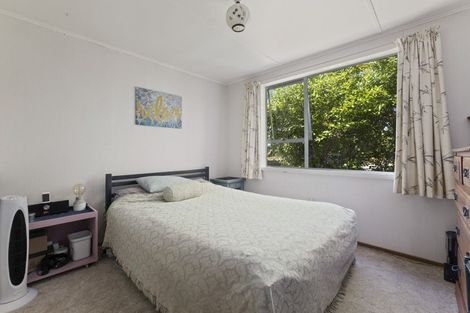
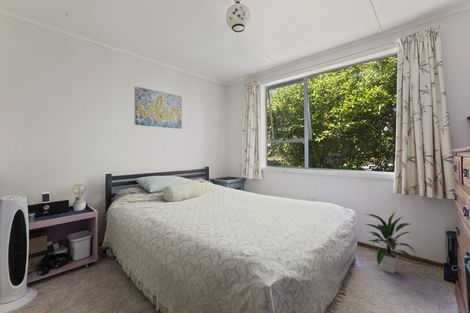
+ indoor plant (387, 241)
